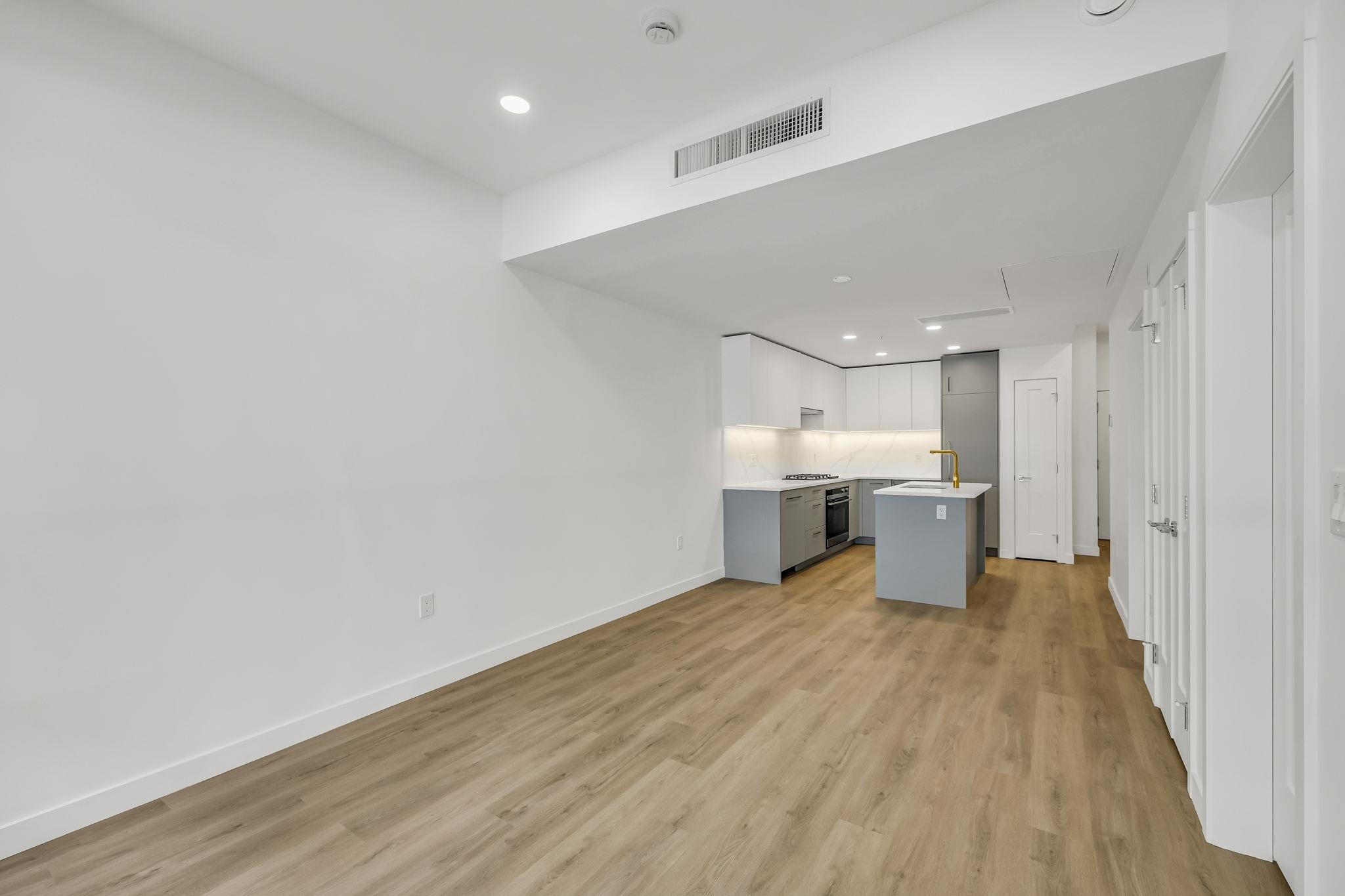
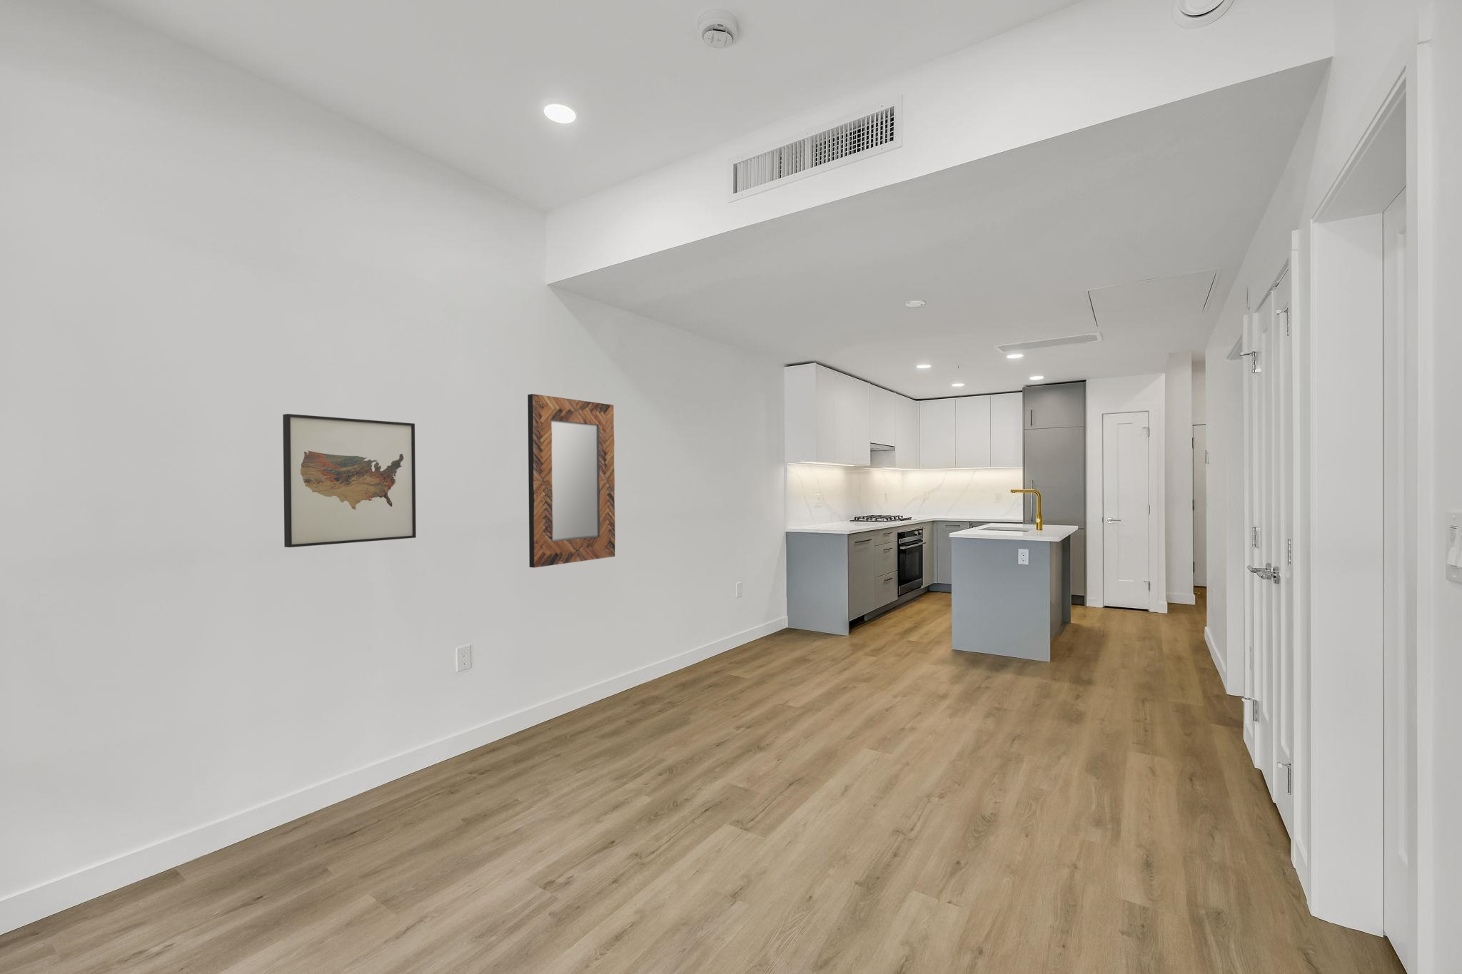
+ wall art (354, 480)
+ home mirror (574, 480)
